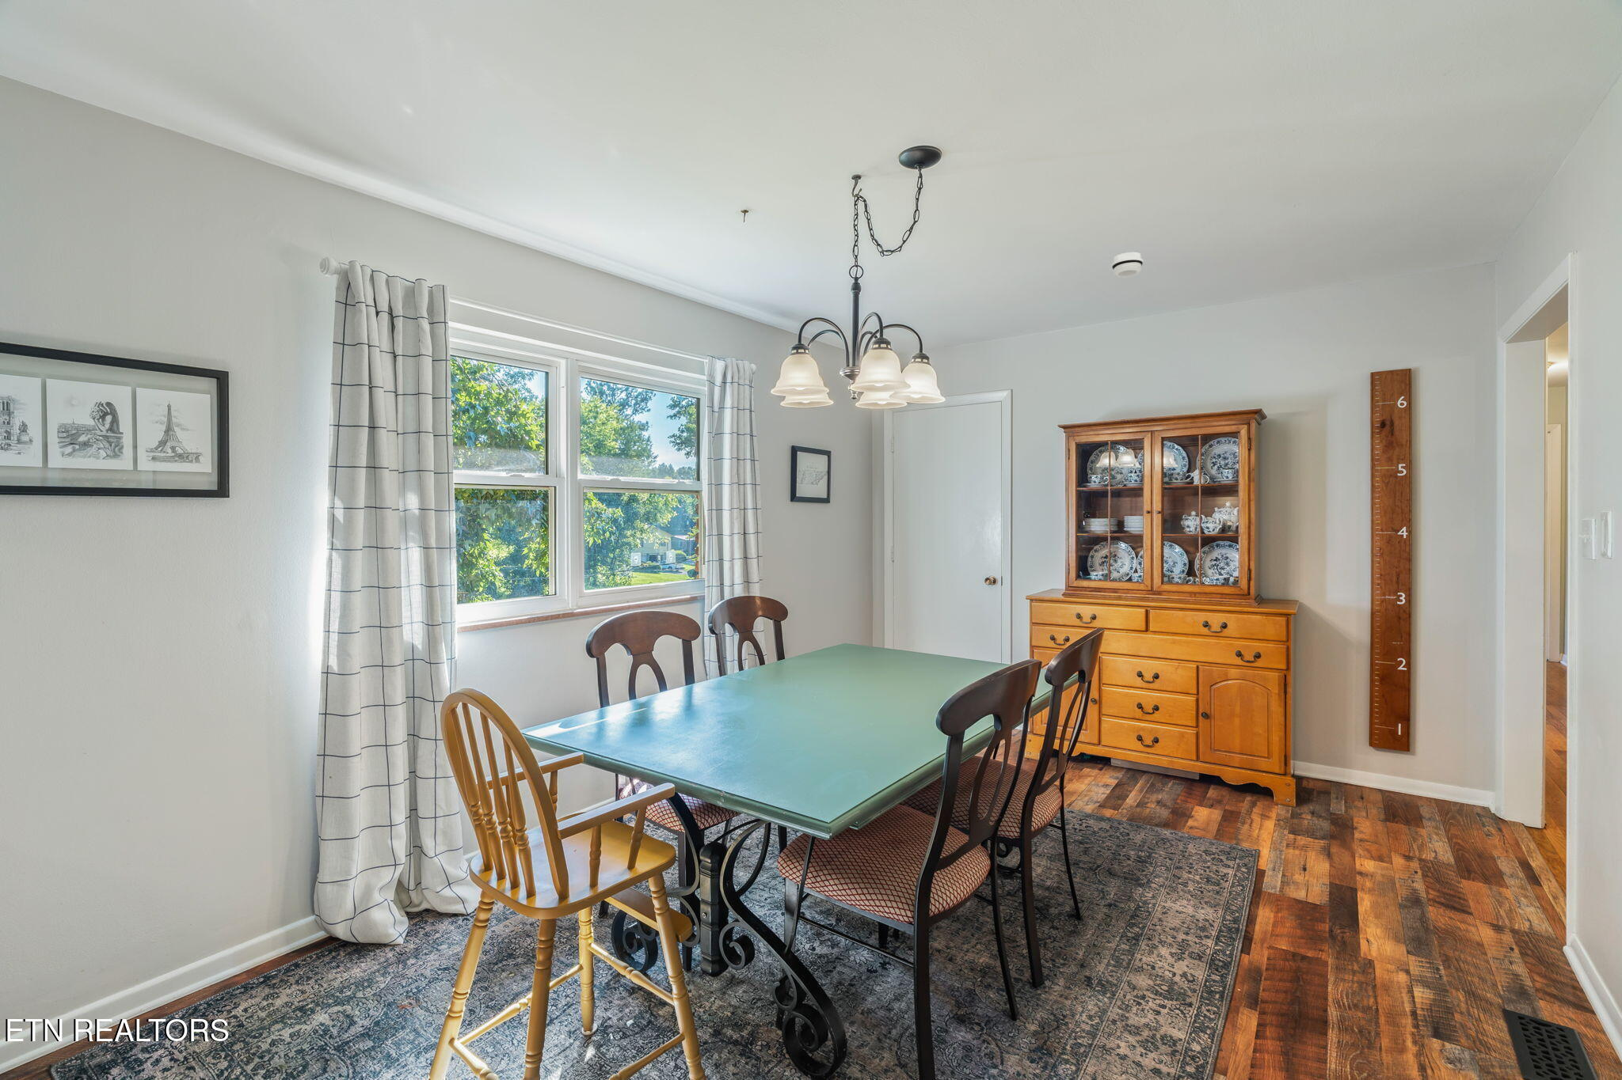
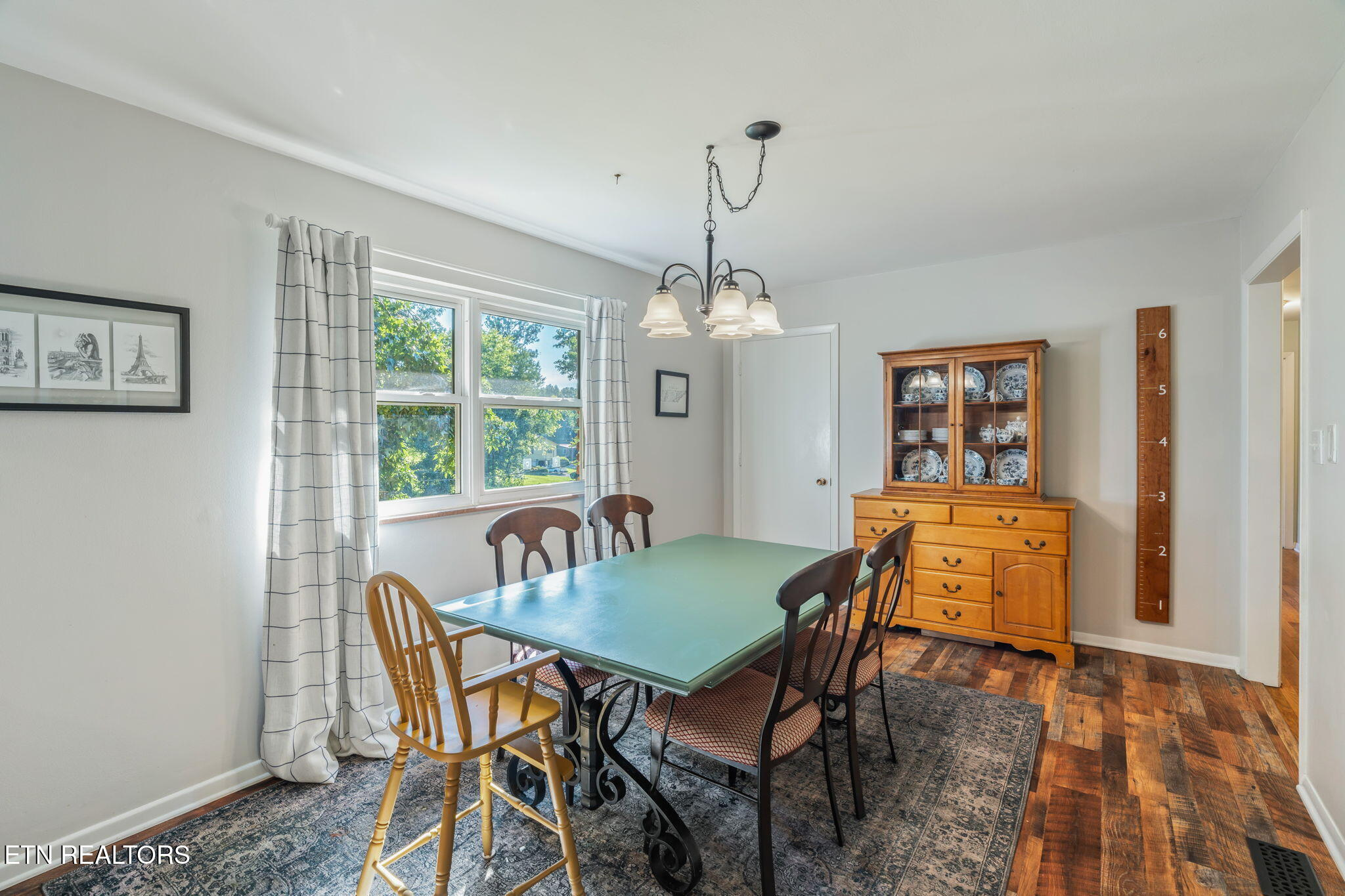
- smoke detector (1128, 265)
